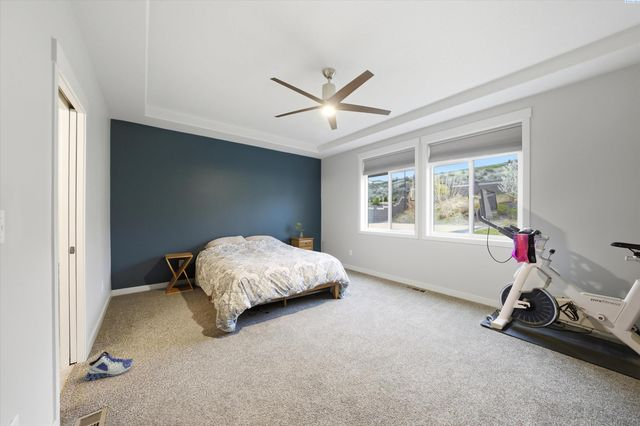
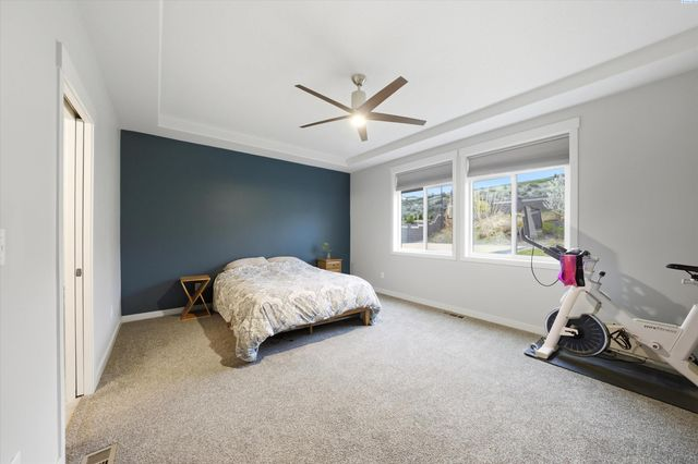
- sneaker (109, 362)
